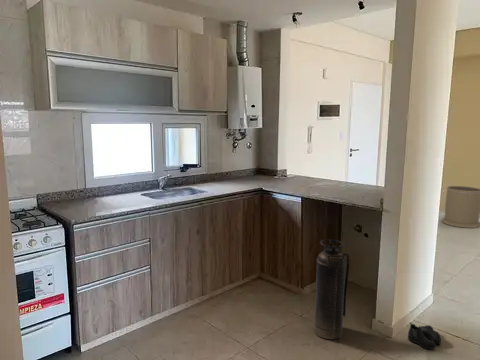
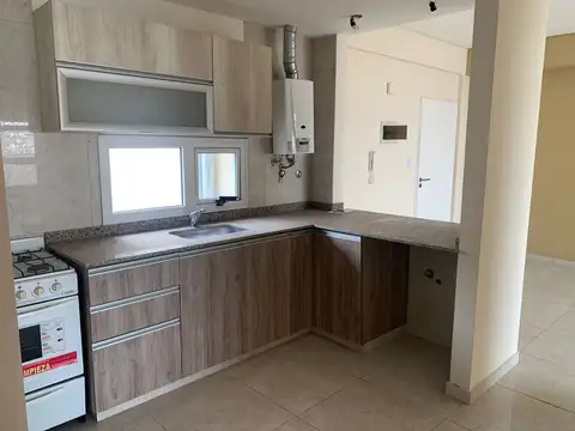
- boots (426, 331)
- trash can (462, 206)
- fire extinguisher (331, 288)
